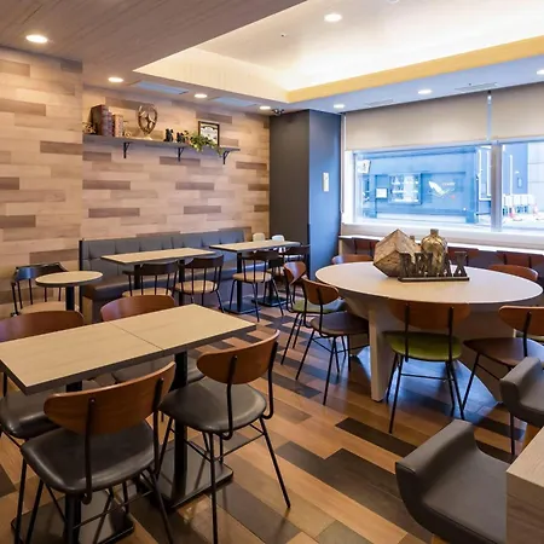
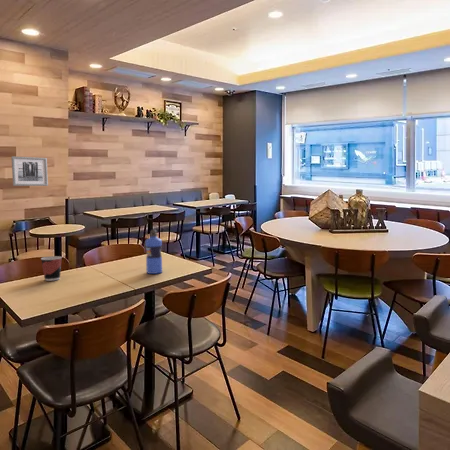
+ water bottle (153, 251)
+ wall art (30, 171)
+ cup (51, 268)
